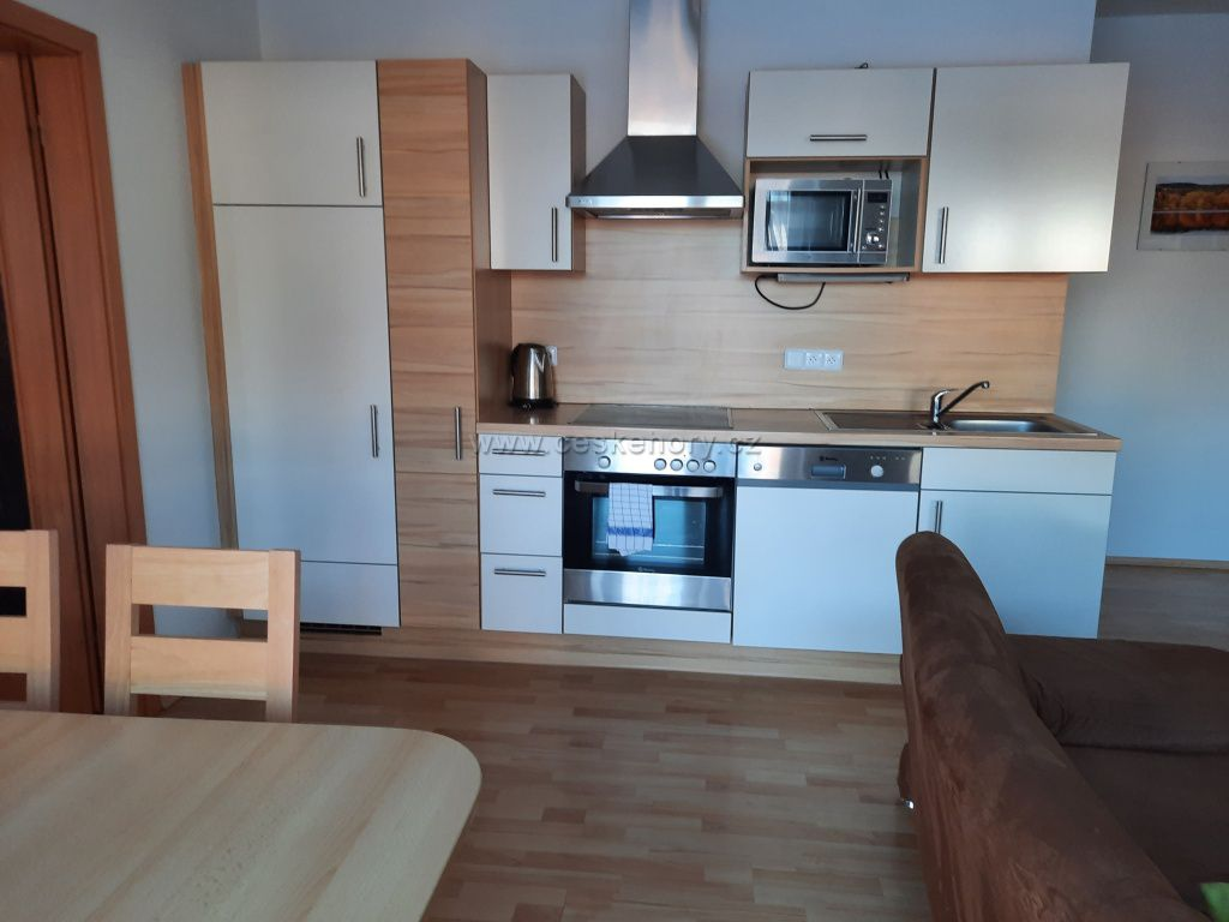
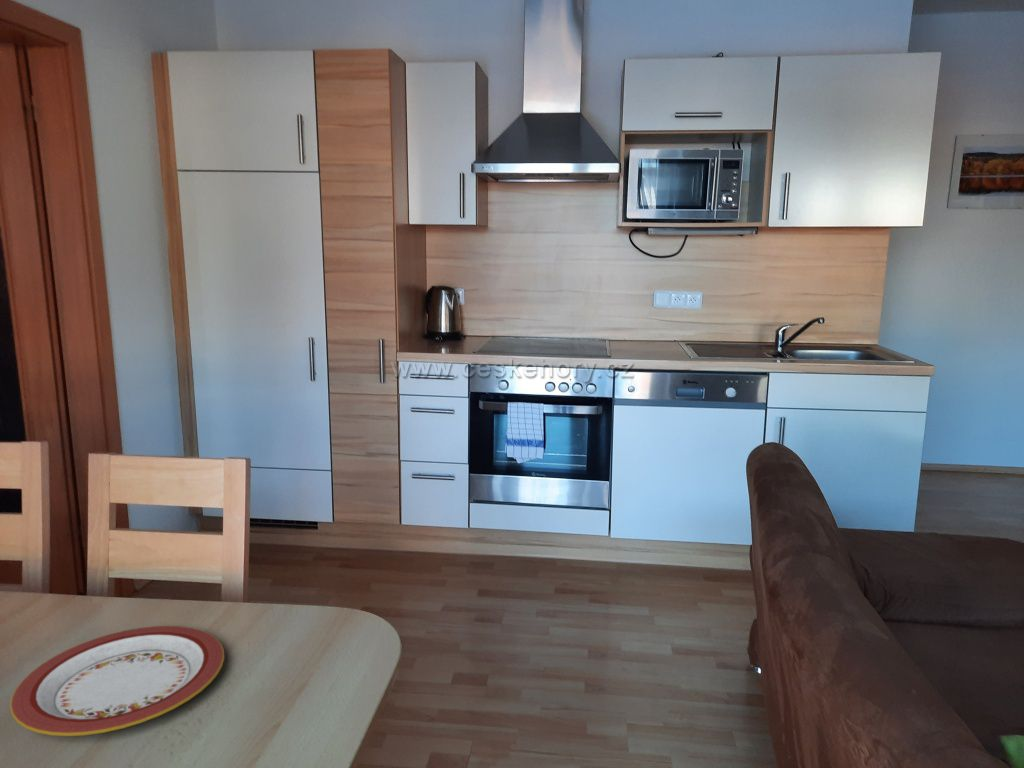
+ plate (124, 679)
